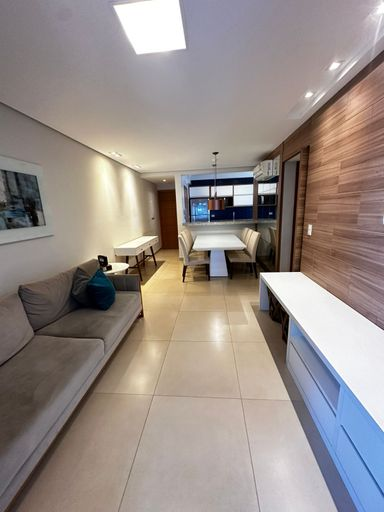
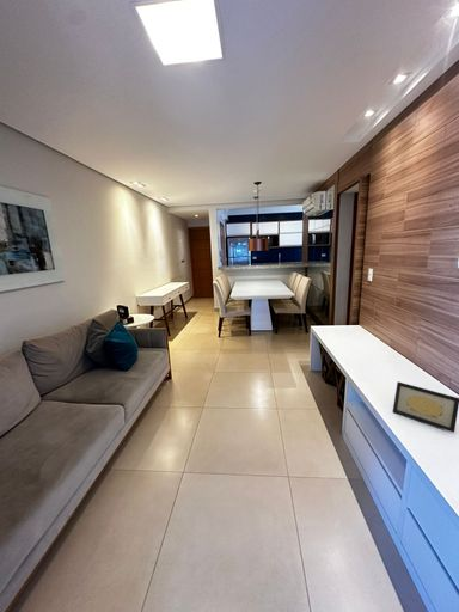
+ picture frame (424, 403)
